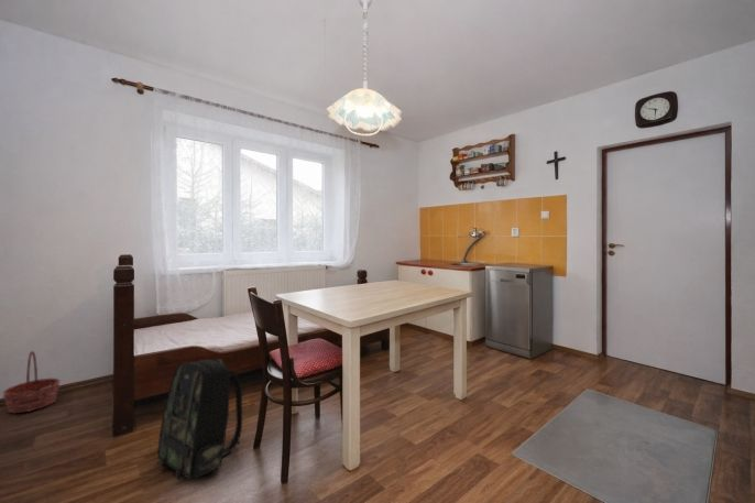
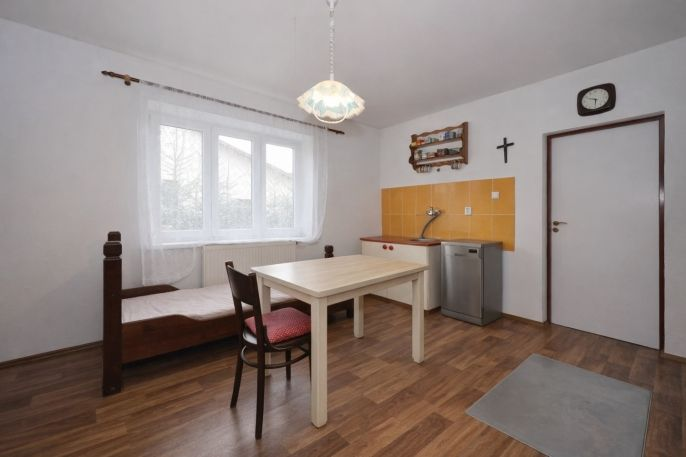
- backpack (203, 409)
- basket (34, 380)
